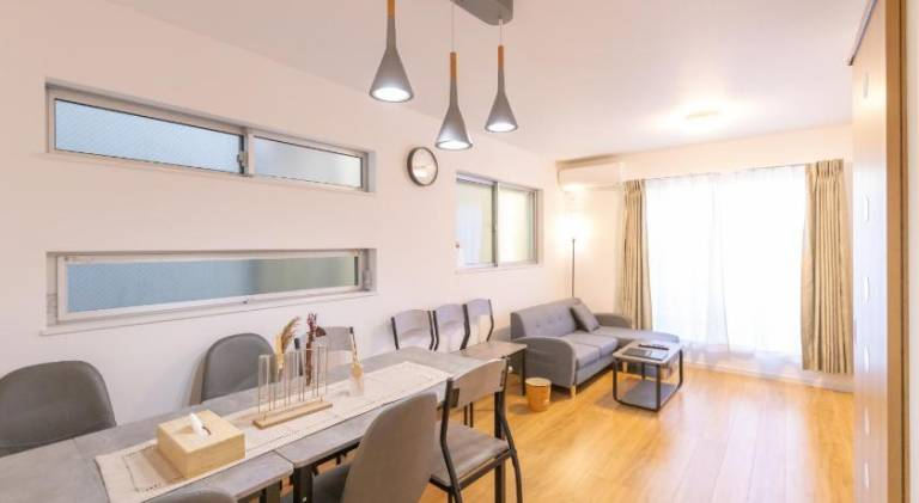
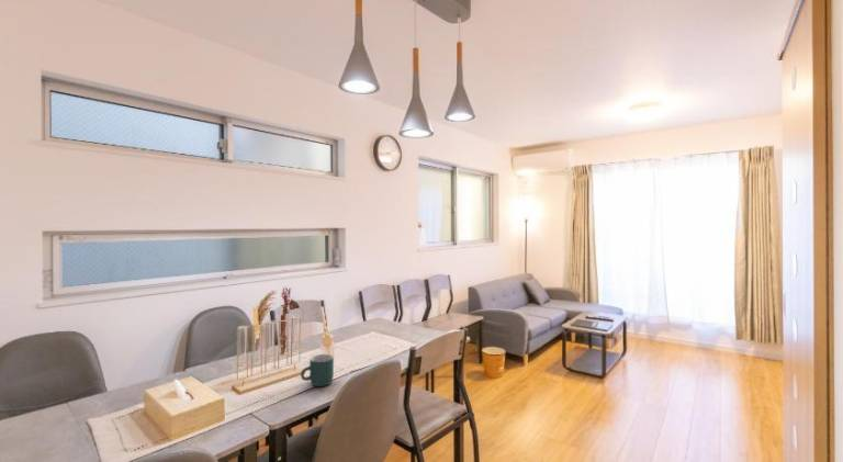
+ mug (318, 371)
